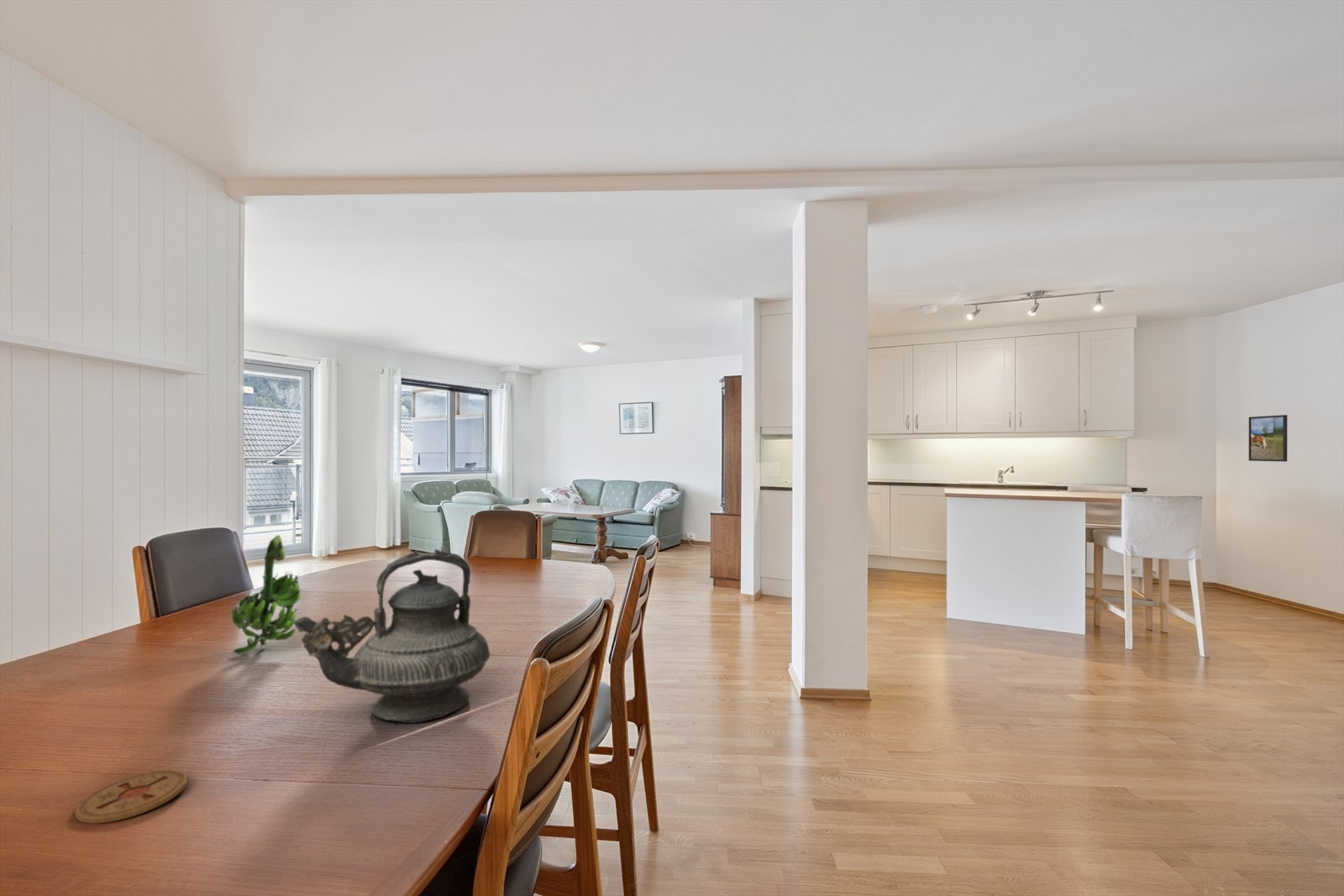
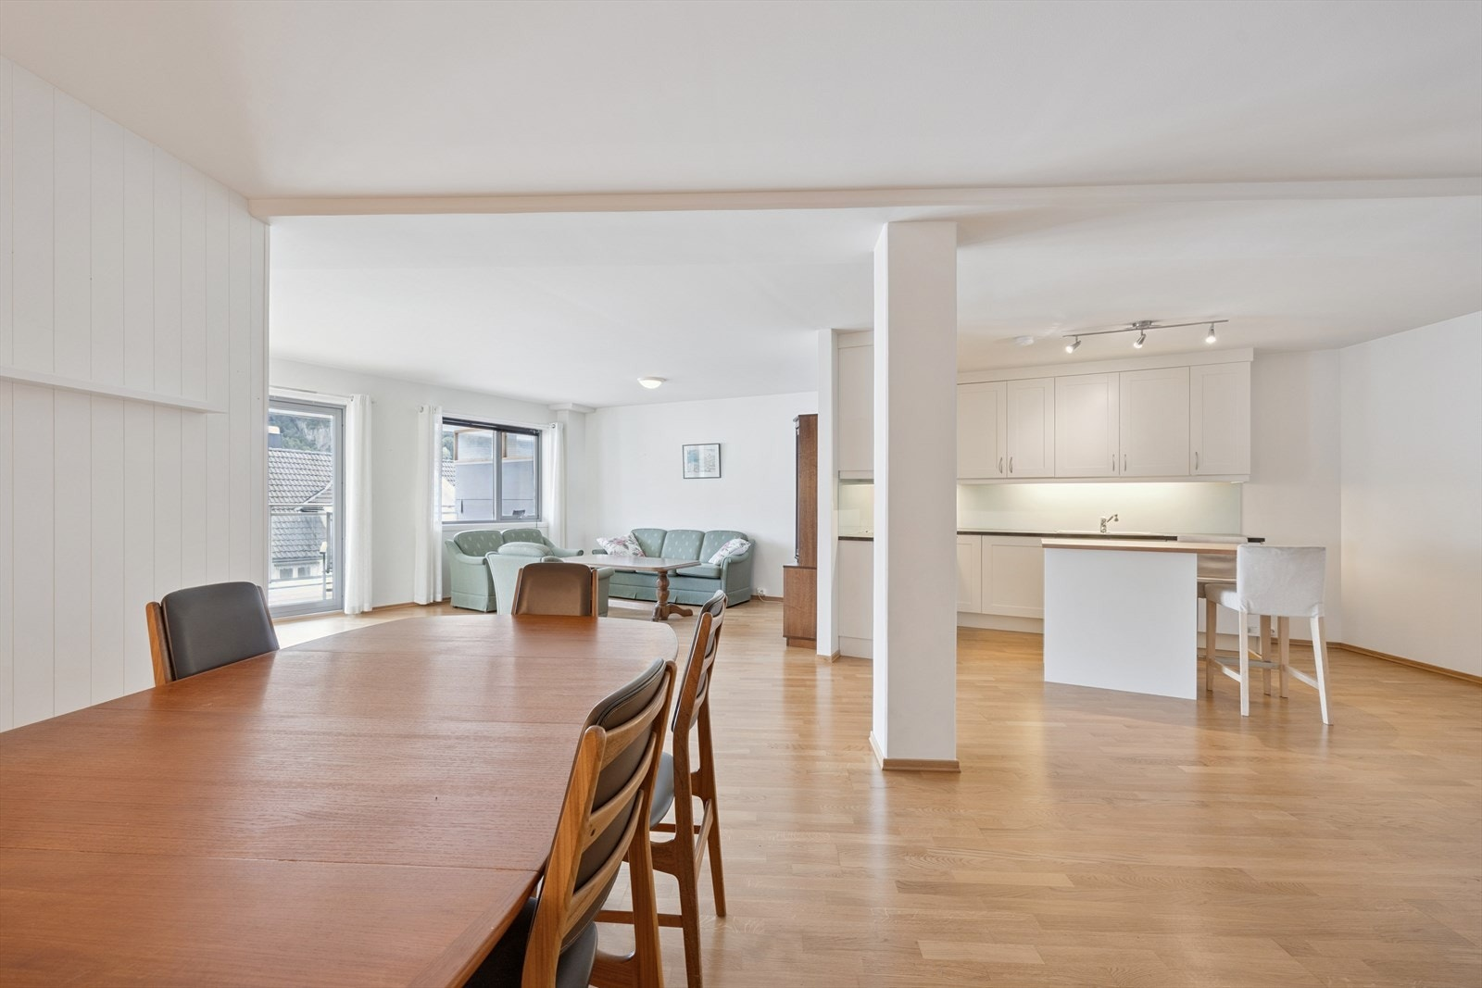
- banana bunch (268, 593)
- coaster (134, 794)
- teapot (398, 631)
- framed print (1267, 438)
